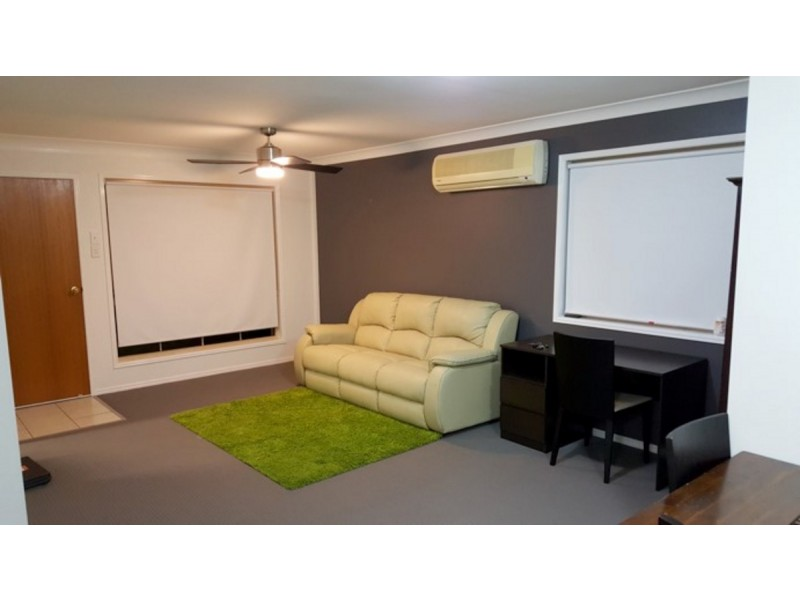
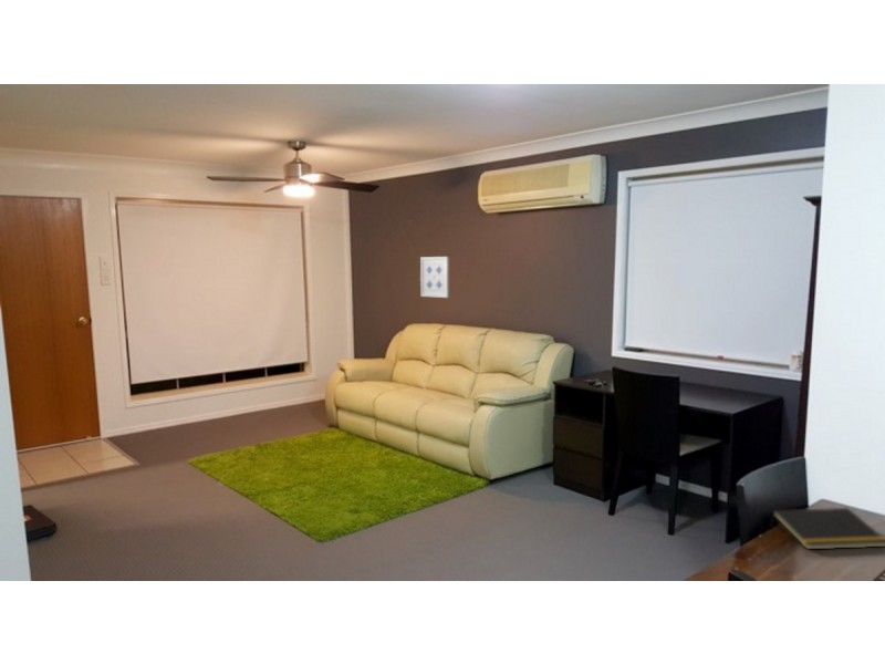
+ notepad (827, 527)
+ wall art (435, 277)
